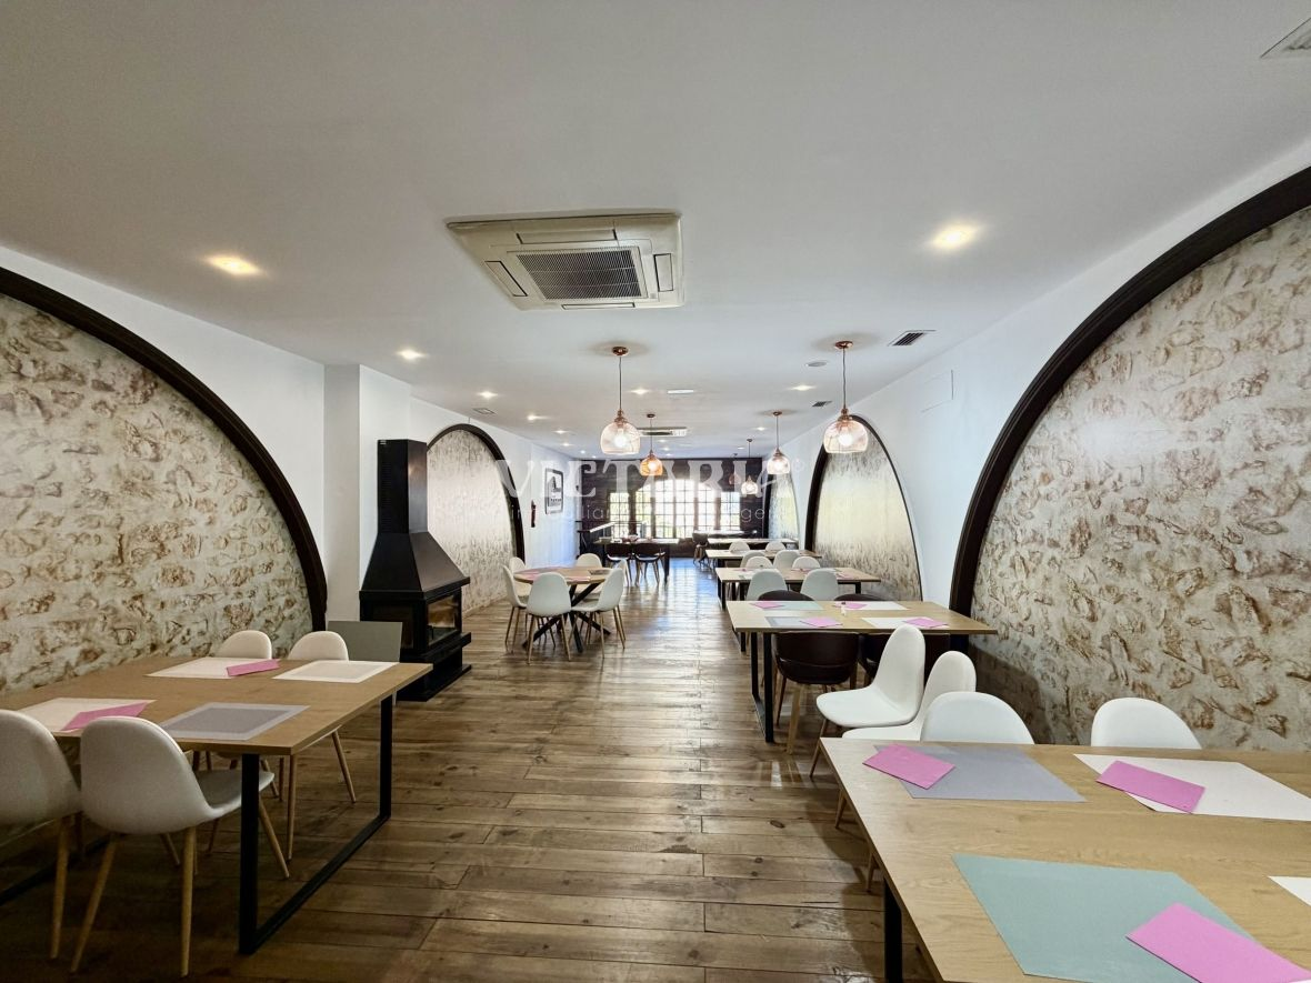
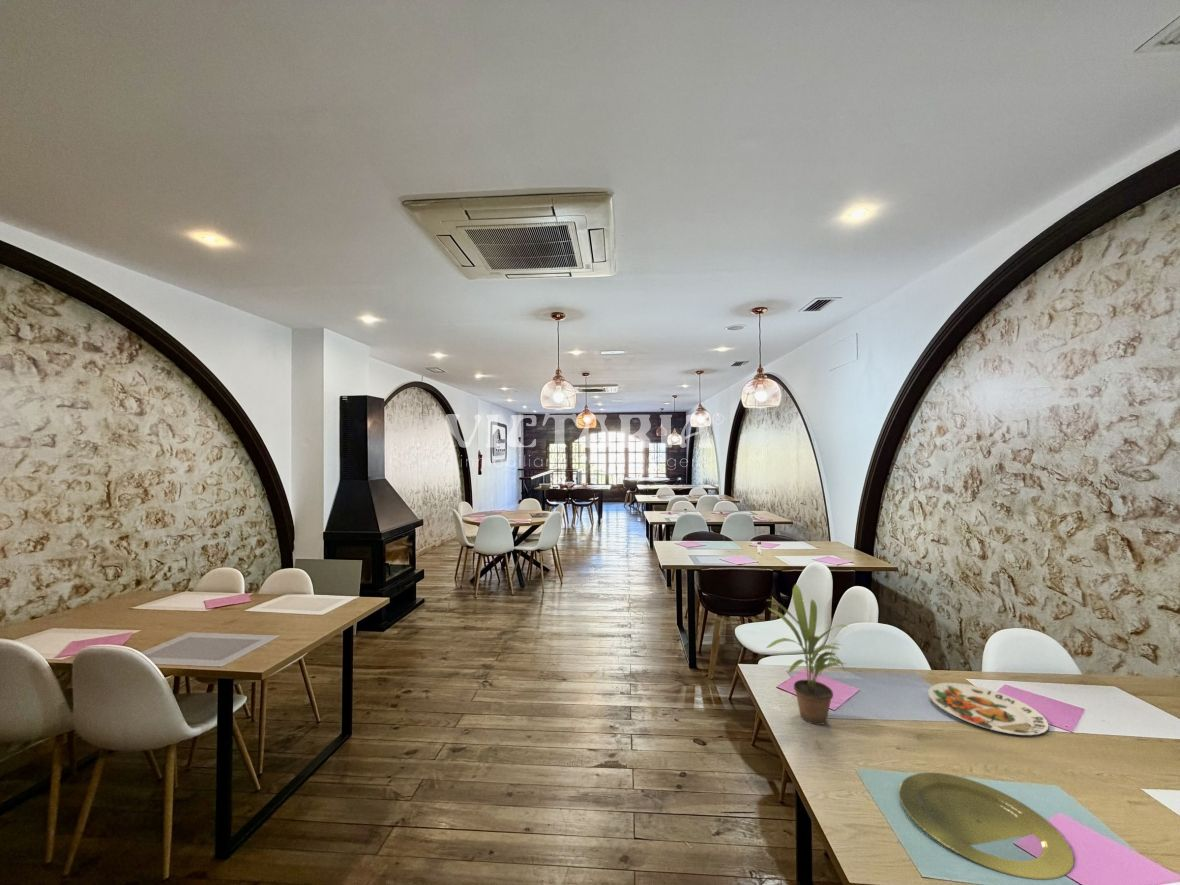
+ plate (984, 708)
+ potted plant (808, 654)
+ plate (978, 819)
